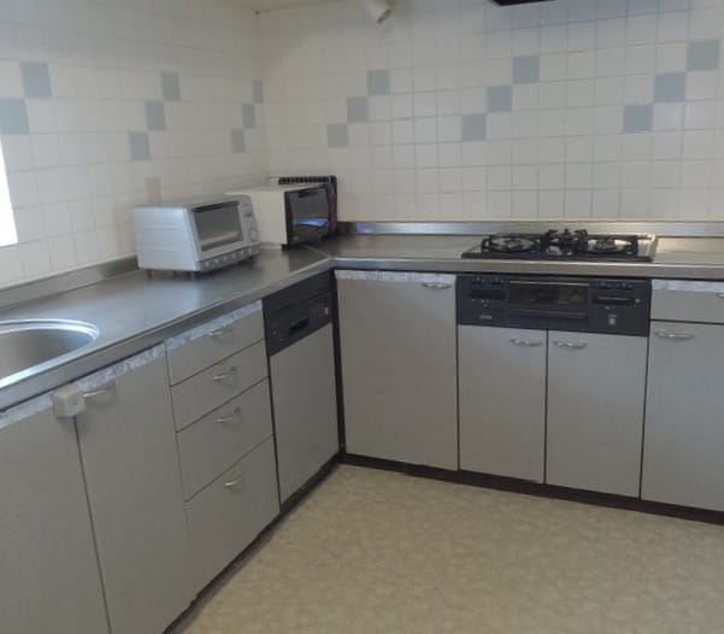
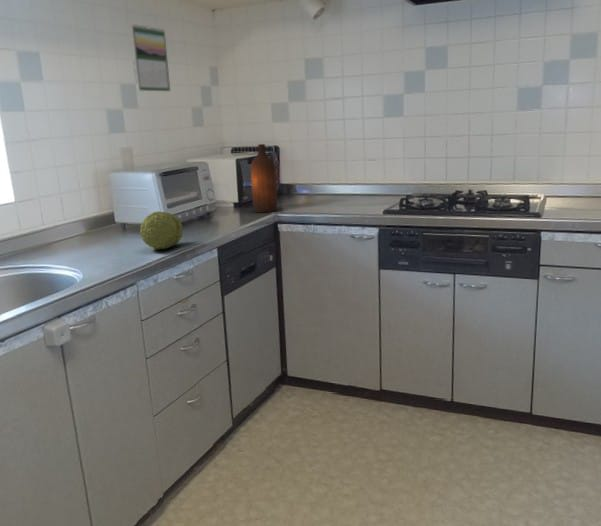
+ calendar (151, 58)
+ fruit (161, 229)
+ bottle (263, 178)
